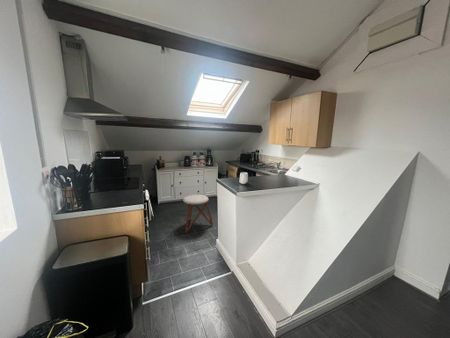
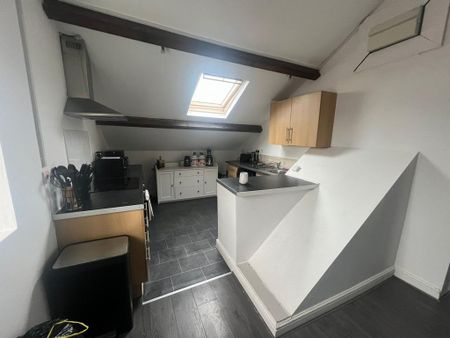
- stool (197, 208)
